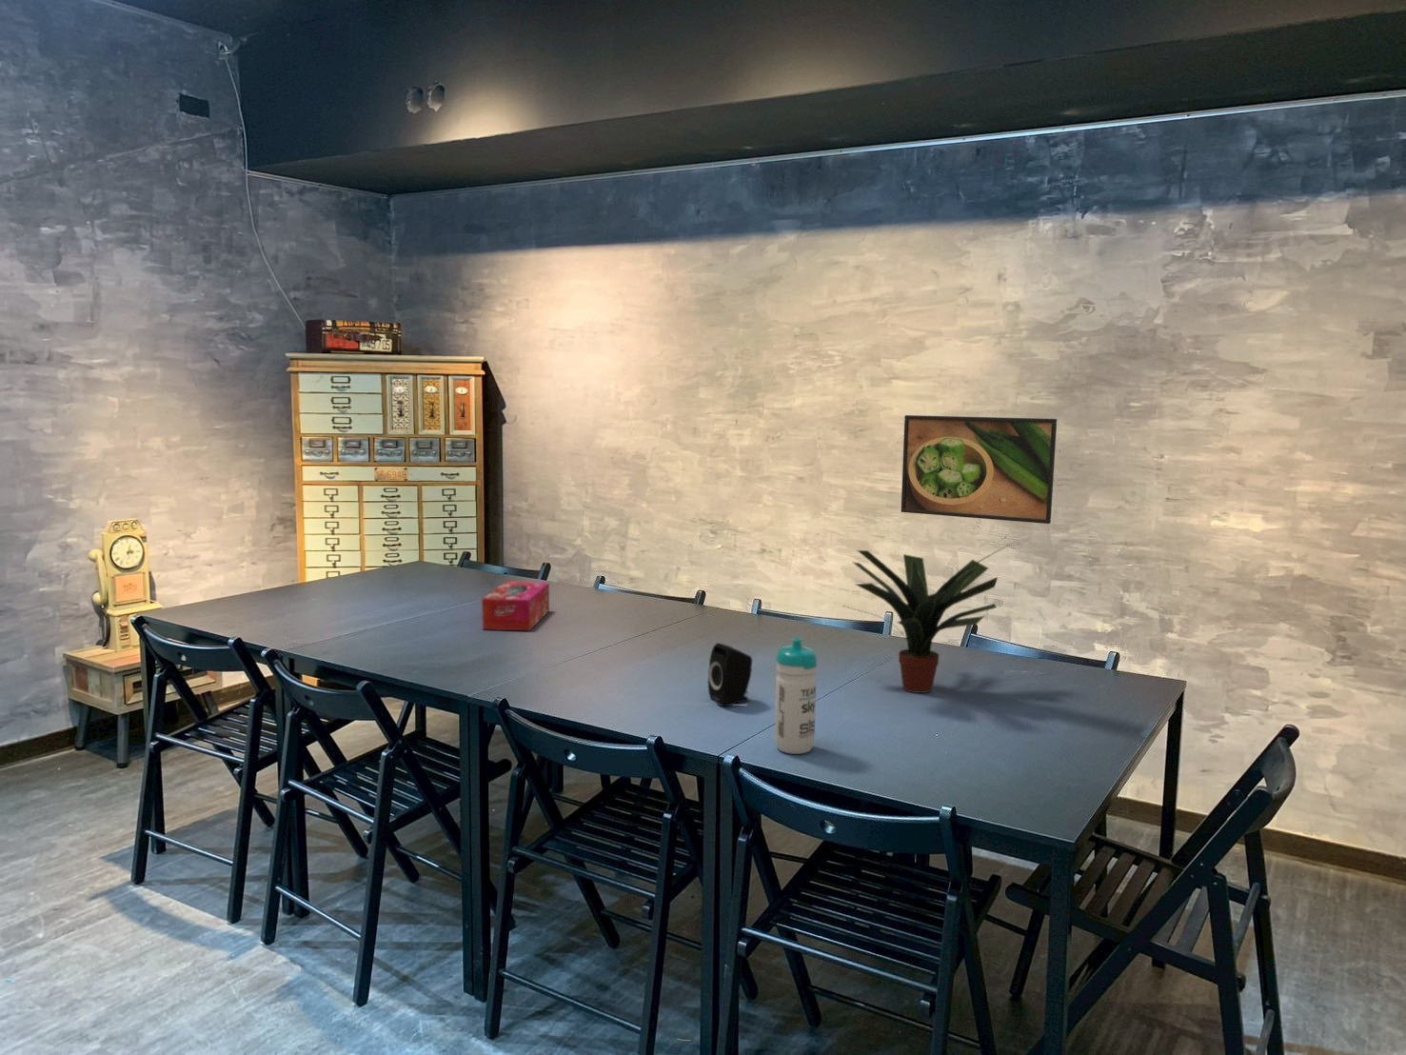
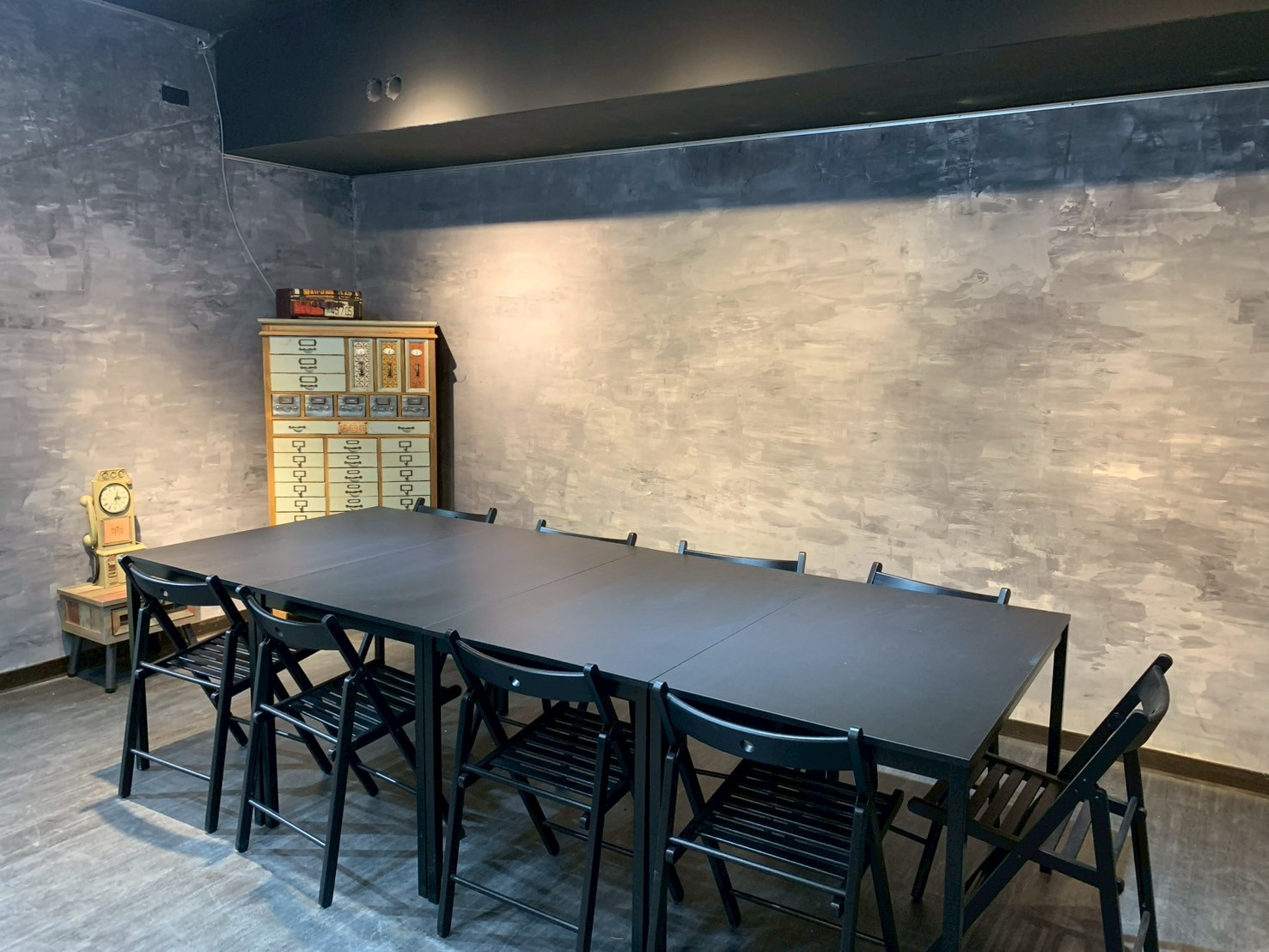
- speaker (732, 673)
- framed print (975, 468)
- tissue box (517, 605)
- potted plant (927, 612)
- water bottle (794, 694)
